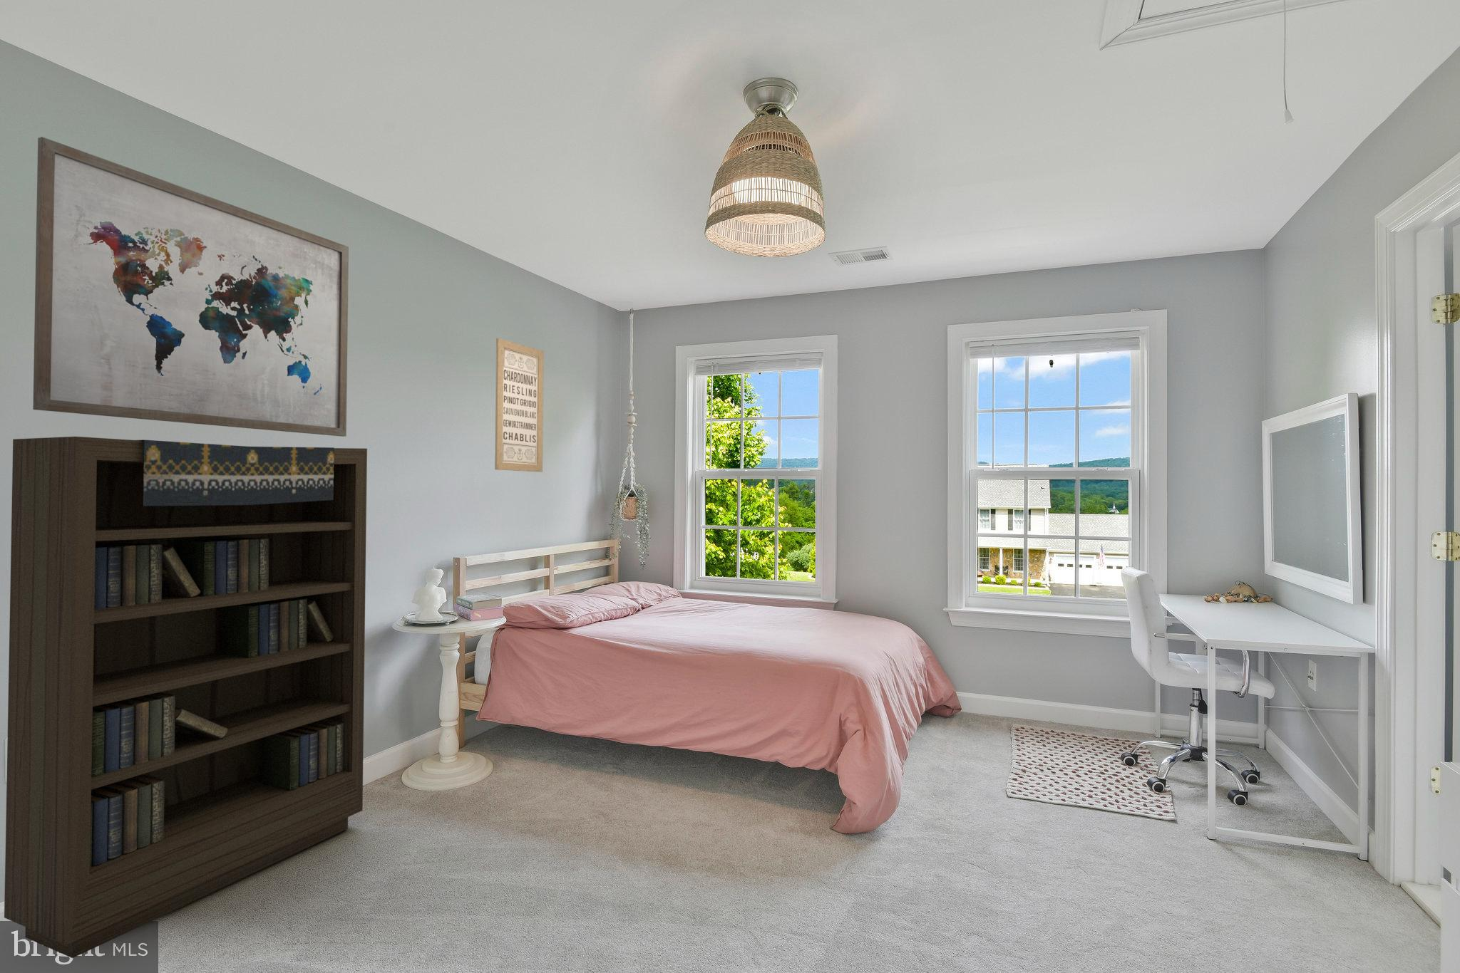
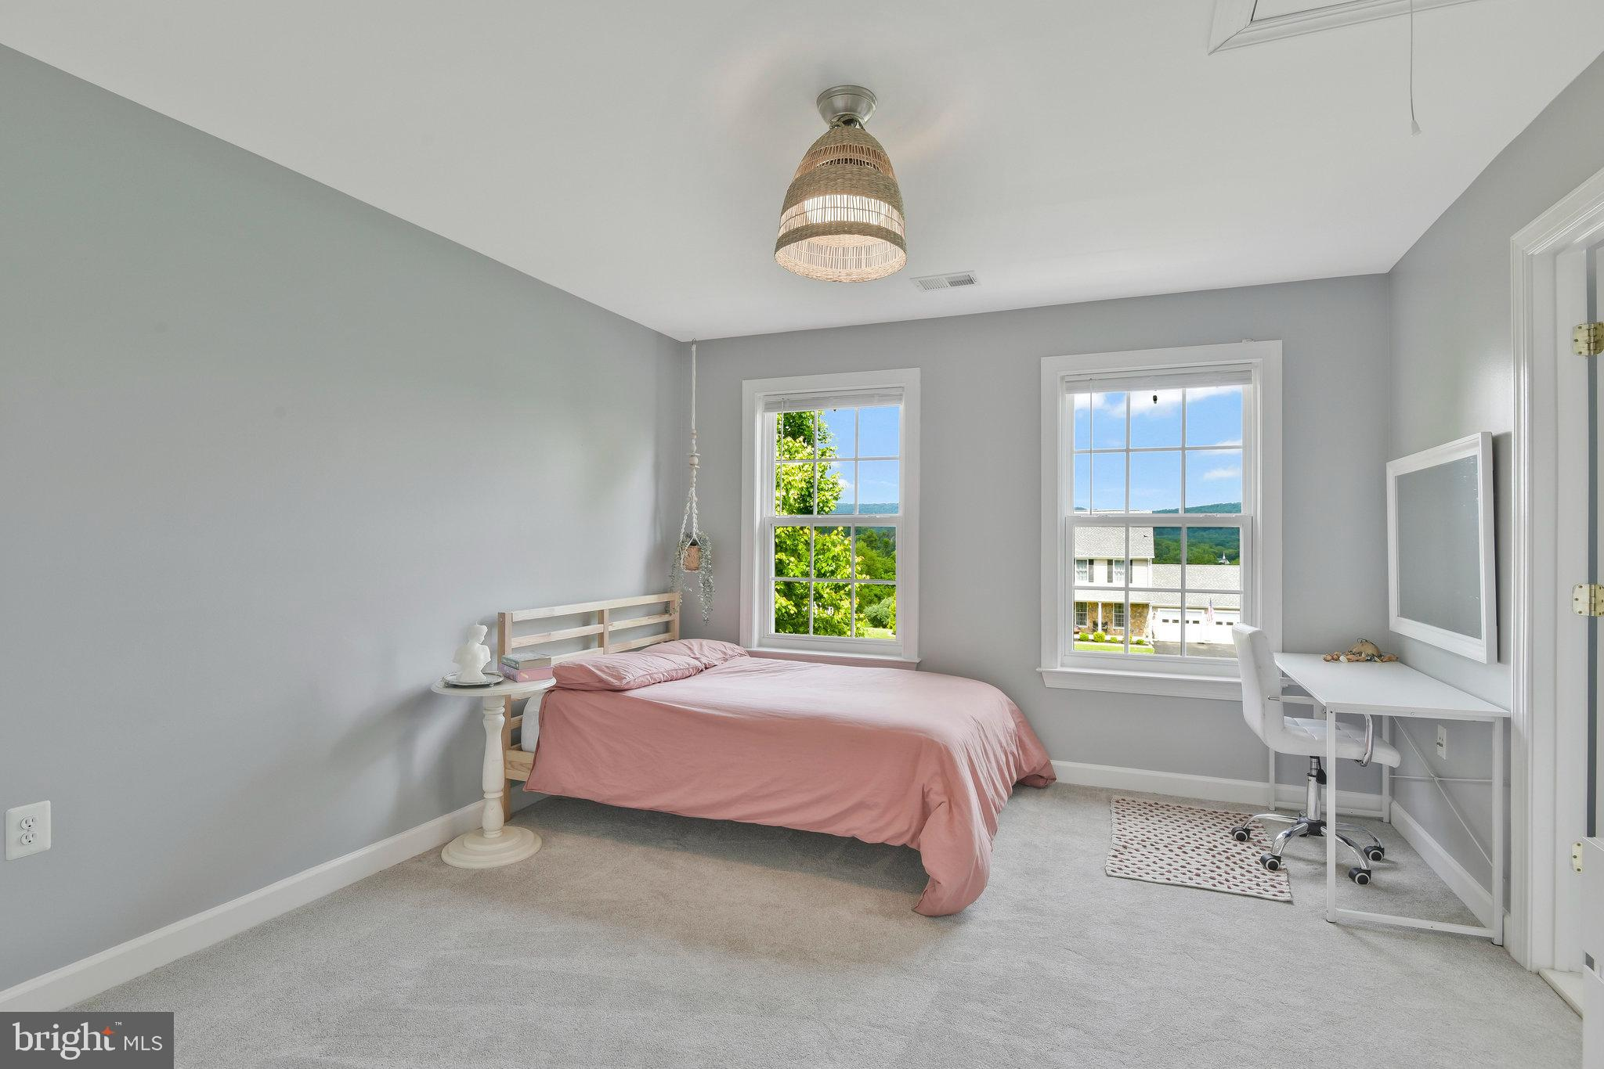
- bookcase (213, 657)
- wall art (218, 314)
- wall art (520, 407)
